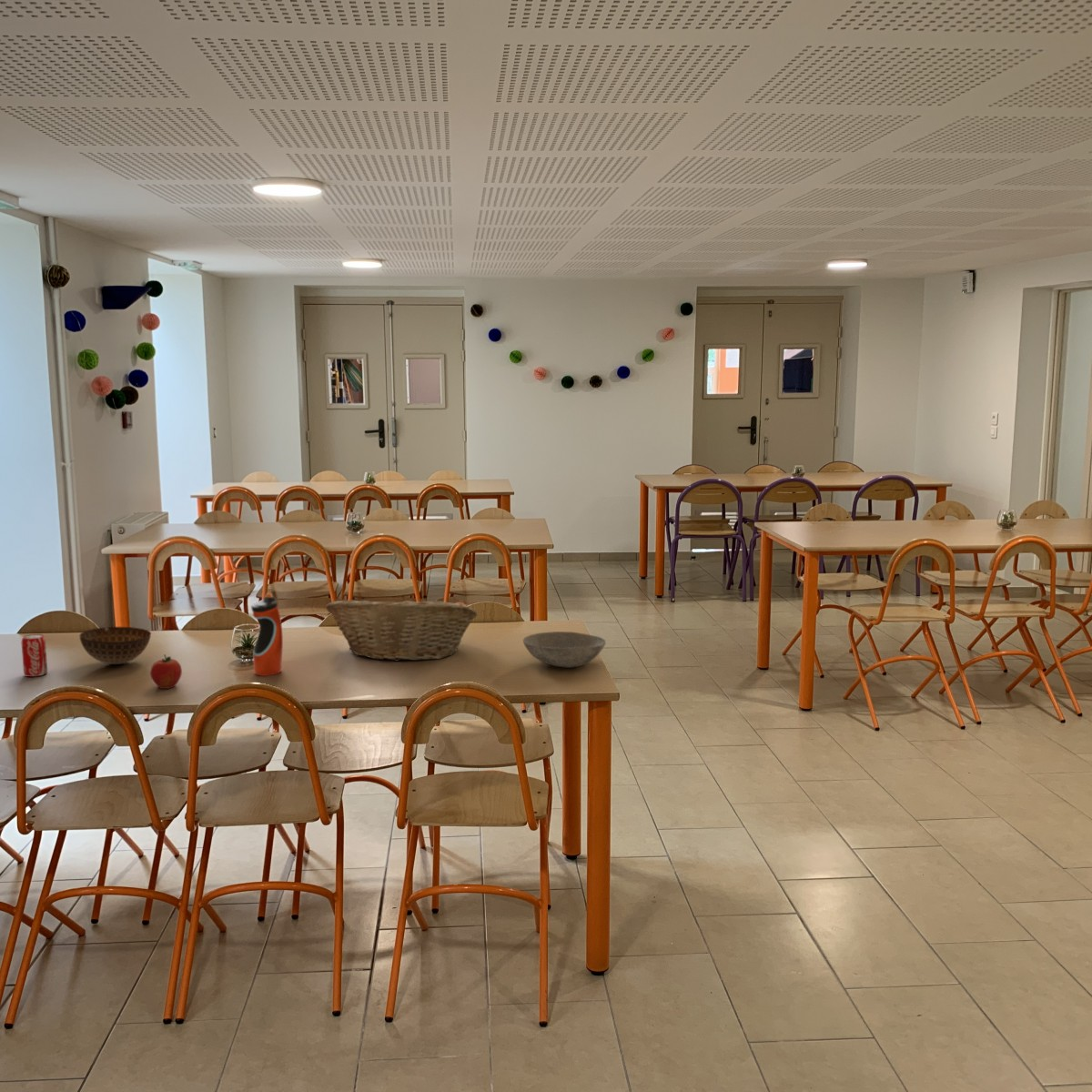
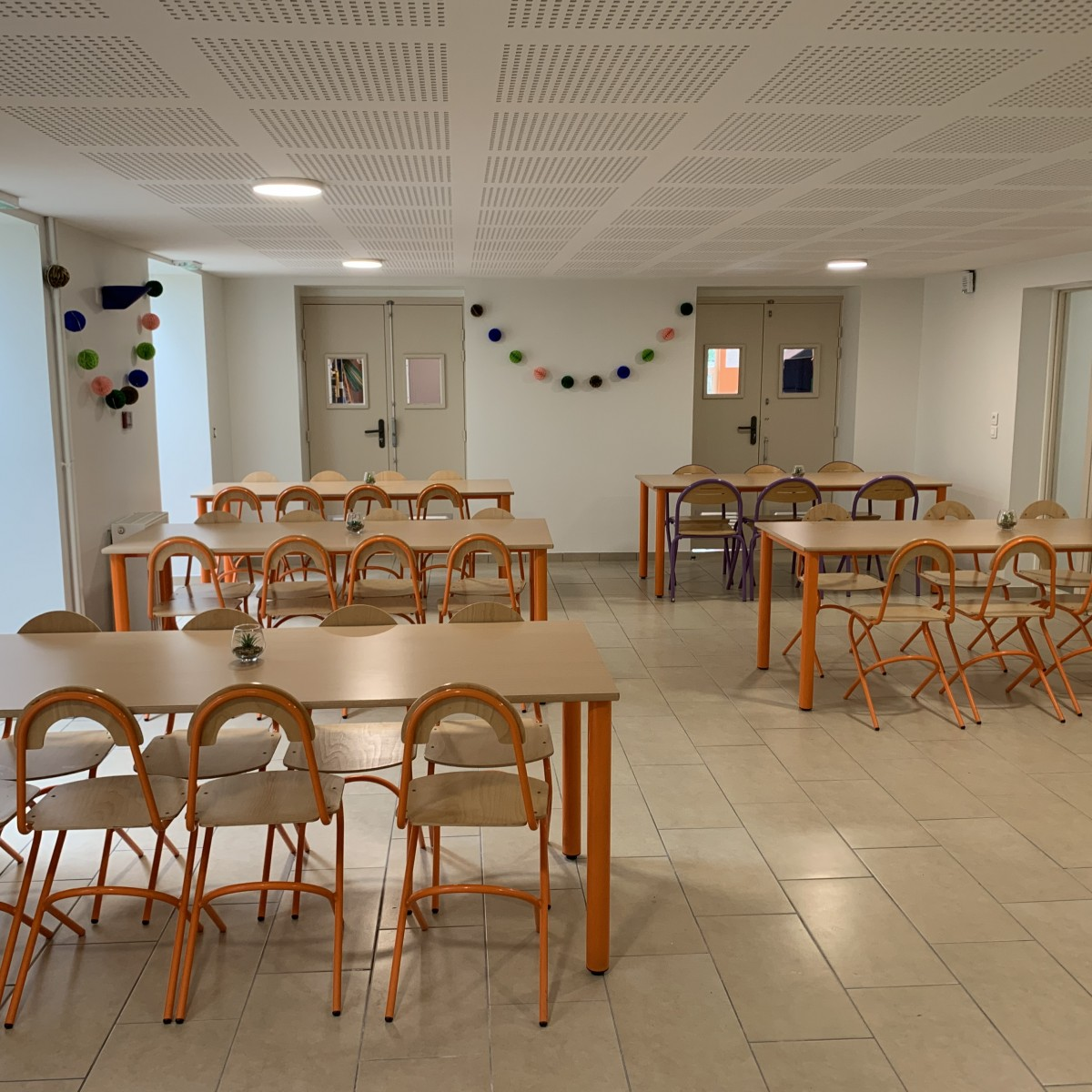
- beverage can (34, 655)
- bowl (116, 647)
- apple (166, 671)
- fruit basket (401, 622)
- bowl (564, 651)
- water bottle (267, 633)
